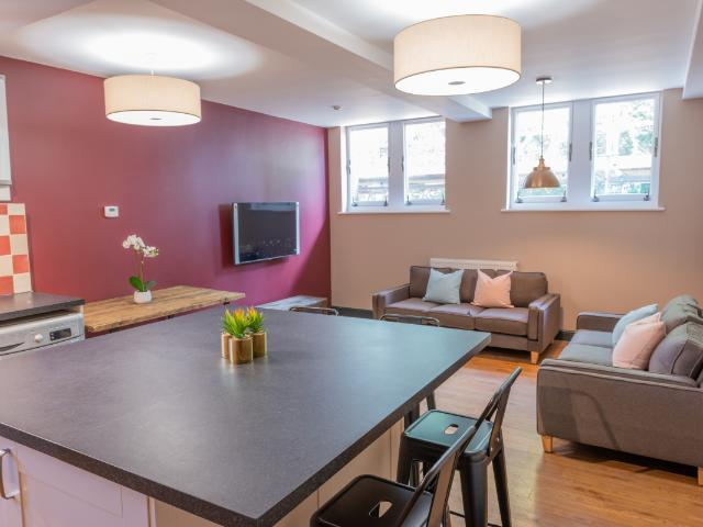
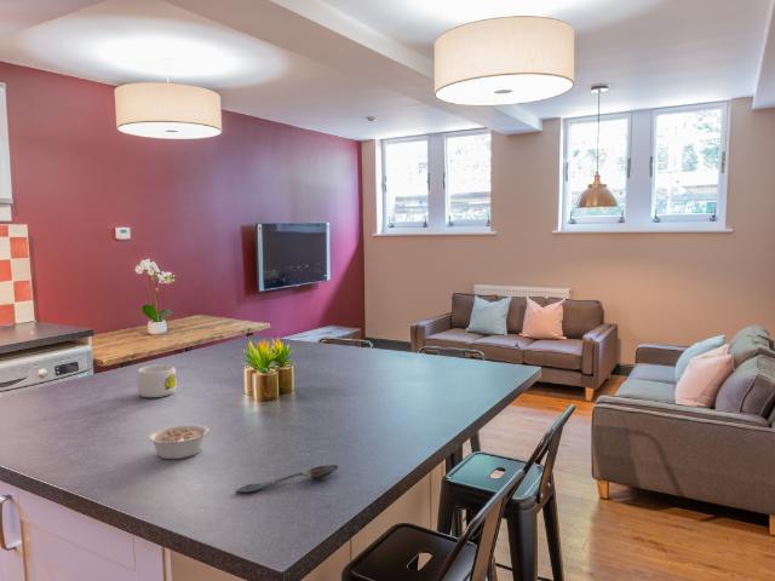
+ legume (182, 439)
+ spoon (288, 478)
+ mug (156, 380)
